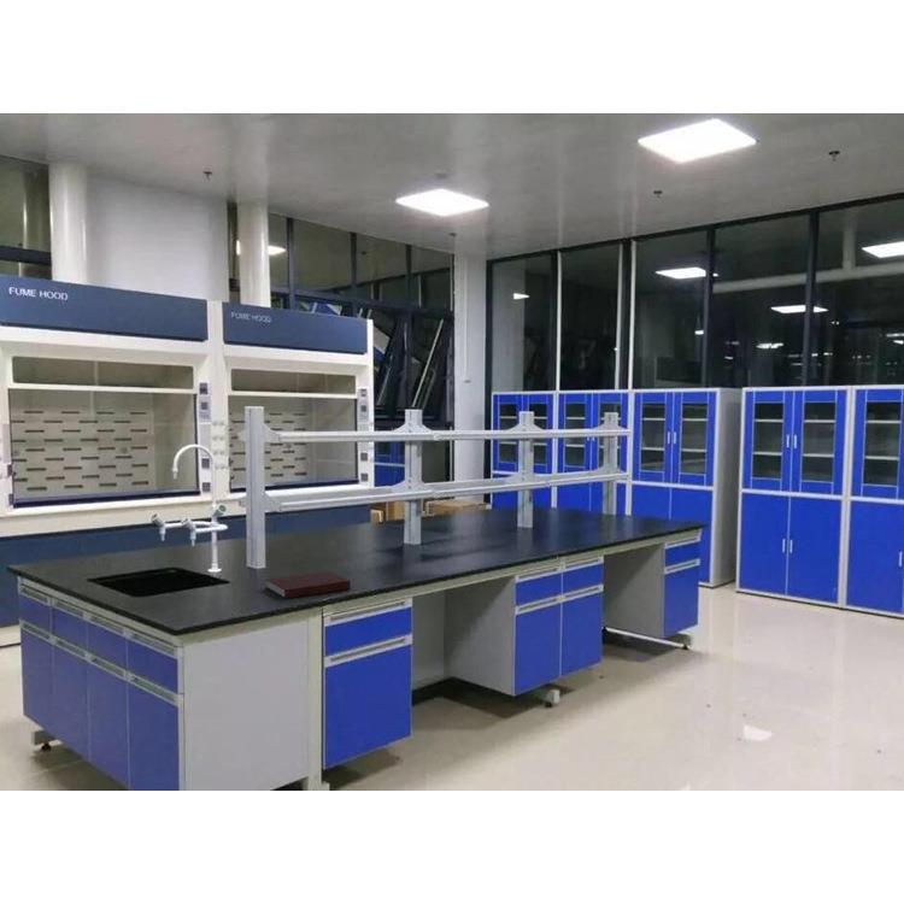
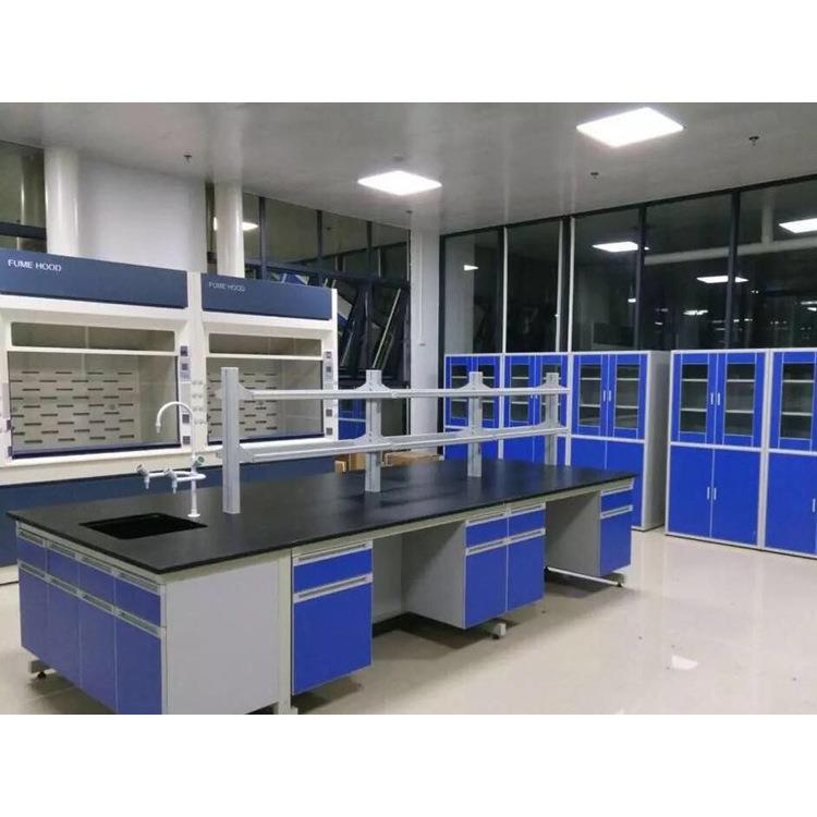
- notebook (307, 583)
